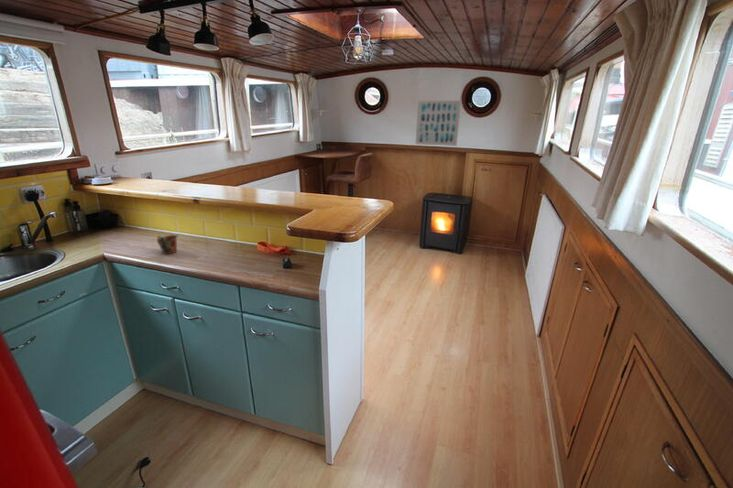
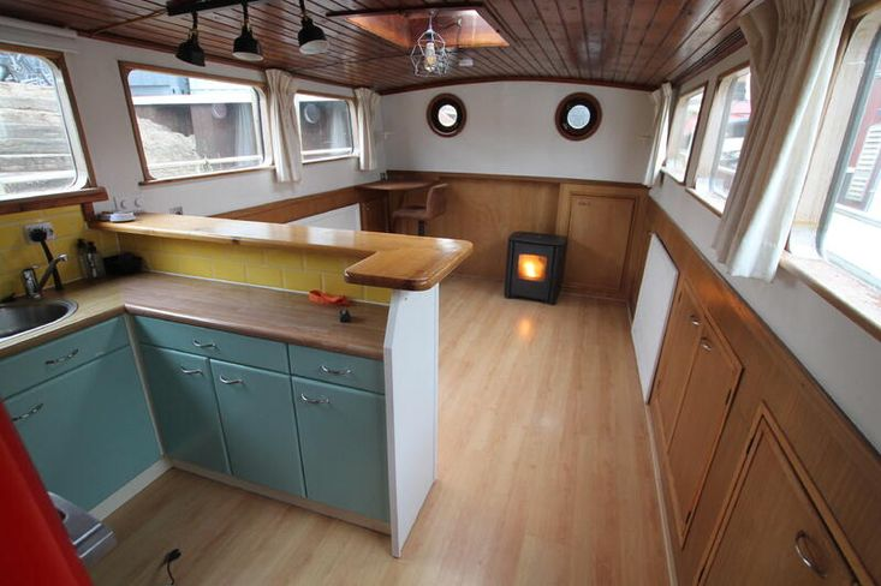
- mug (167, 244)
- wall art (437, 123)
